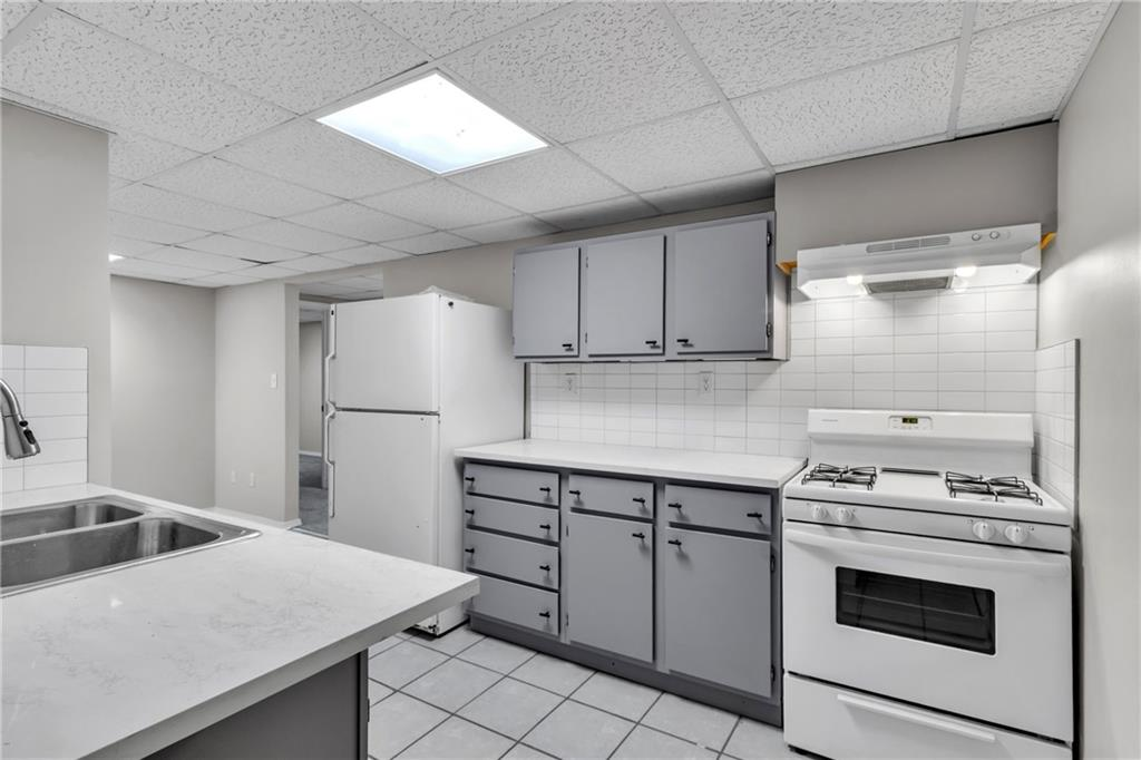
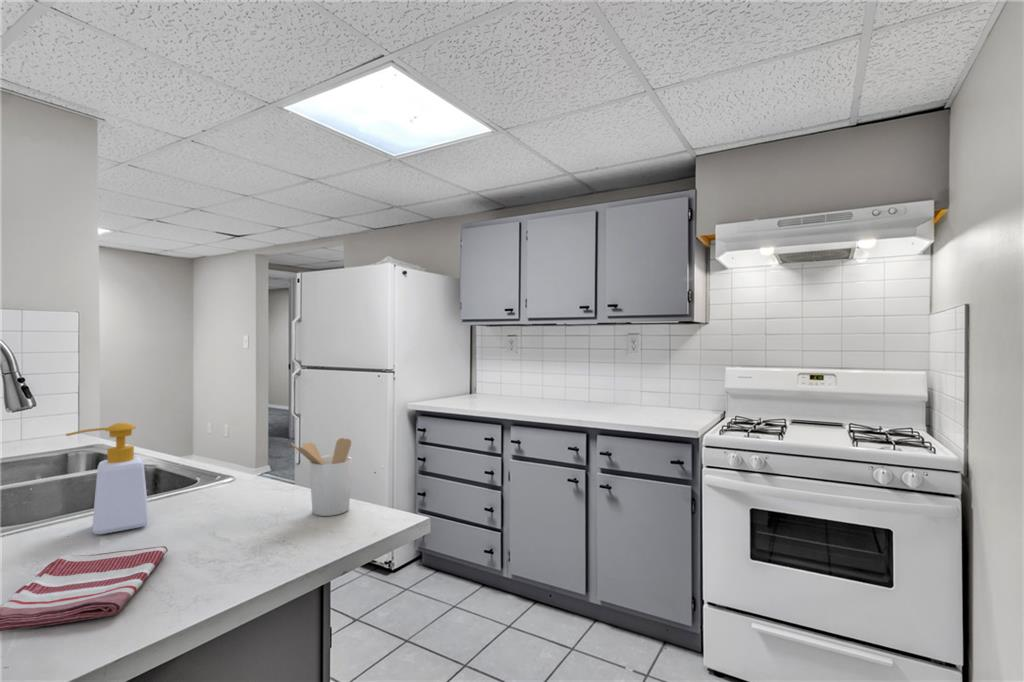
+ utensil holder (321, 474)
+ dish towel (87, 581)
+ soap bottle (108, 476)
